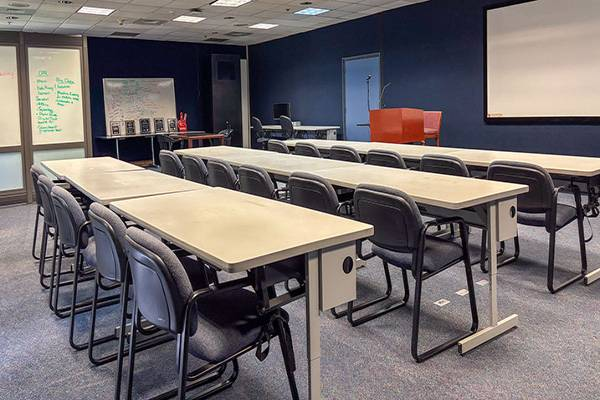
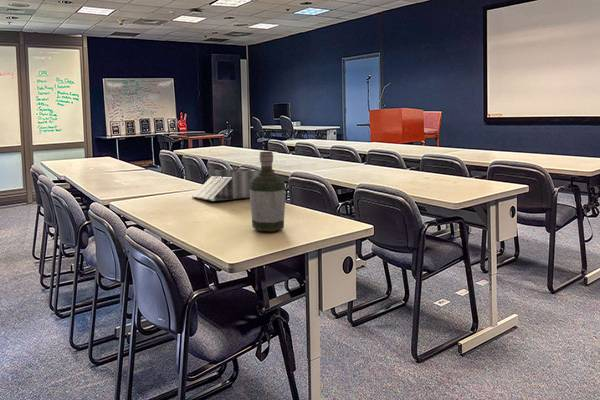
+ bottle (267, 190)
+ desk organizer (232, 183)
